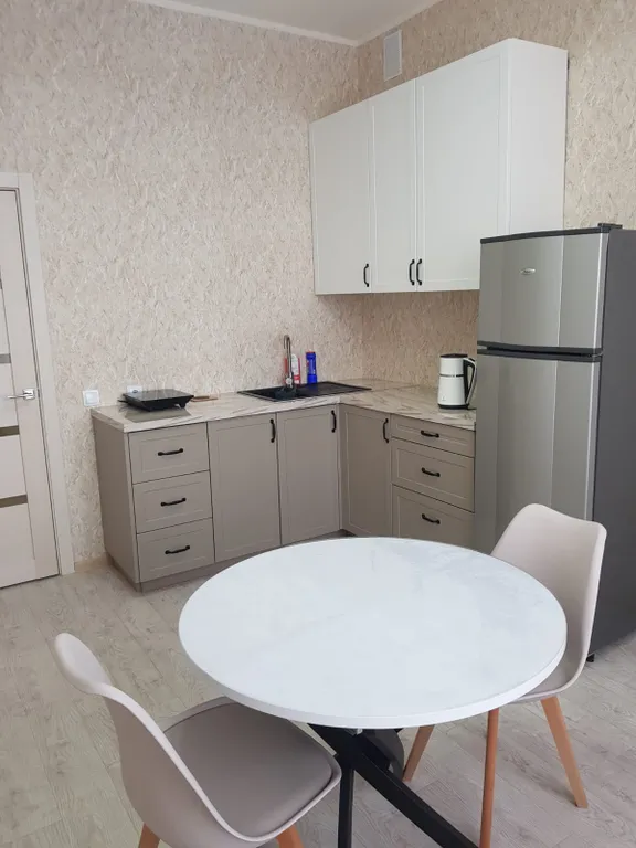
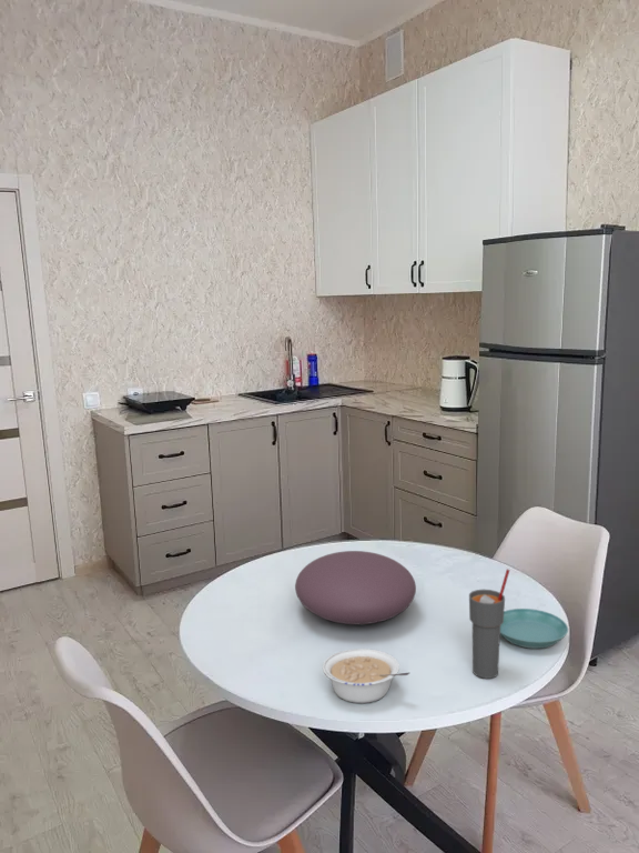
+ decorative bowl (355, 585)
+ legume (364, 675)
+ saucer (529, 630)
+ cup (487, 622)
